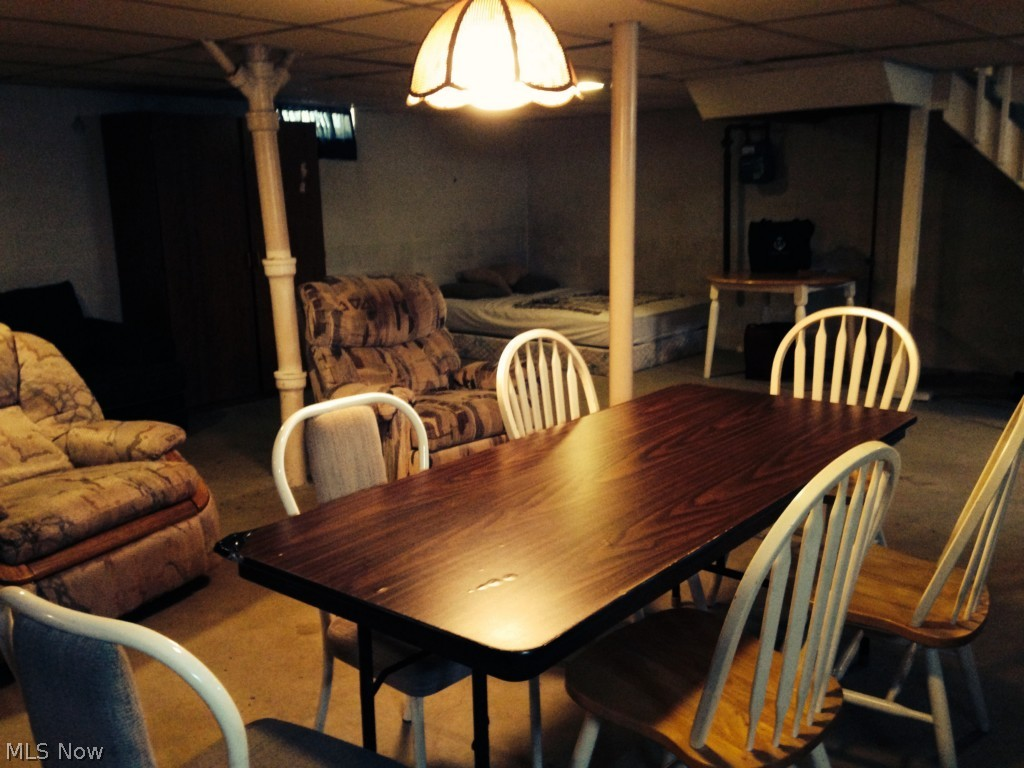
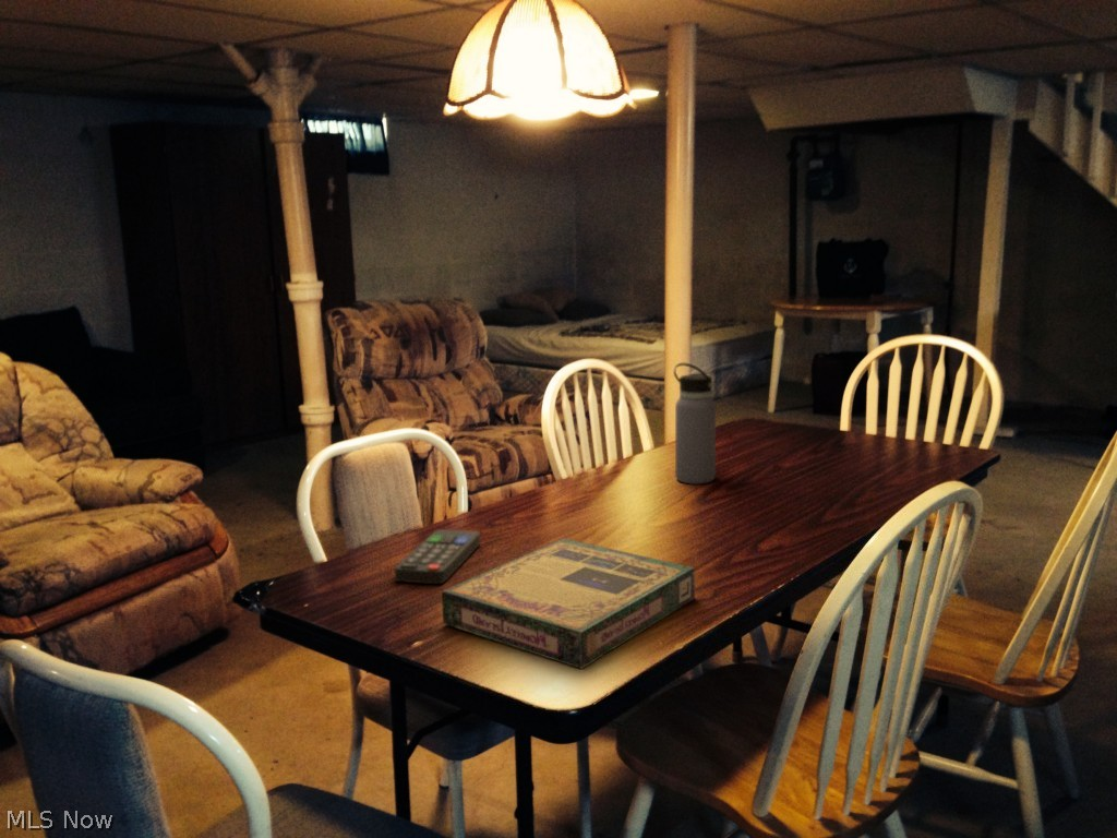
+ water bottle (694, 421)
+ video game box (572, 595)
+ remote control (440, 553)
